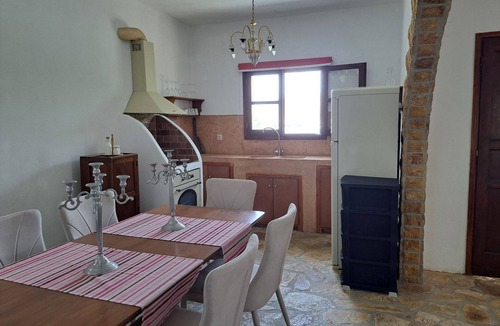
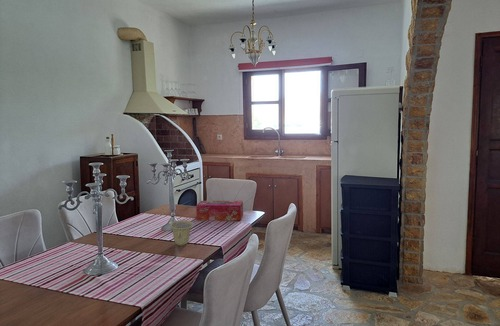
+ cup (182, 233)
+ tissue box (220, 210)
